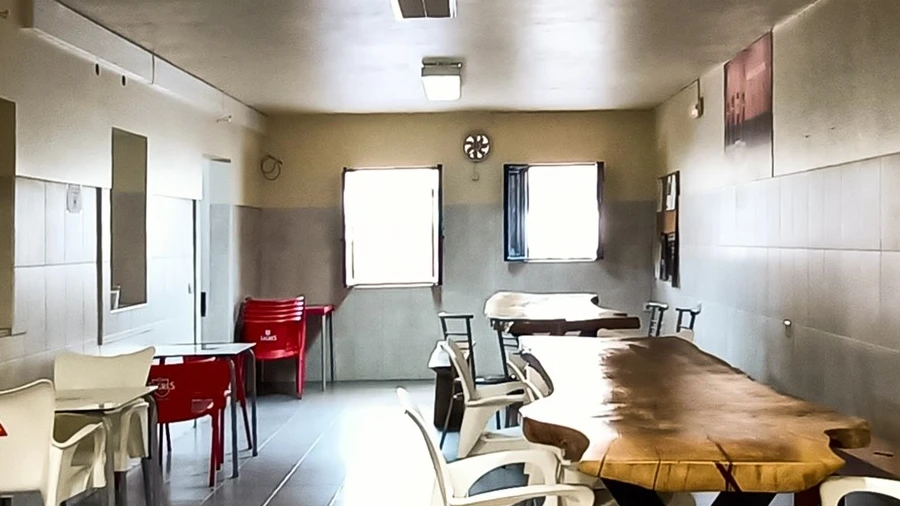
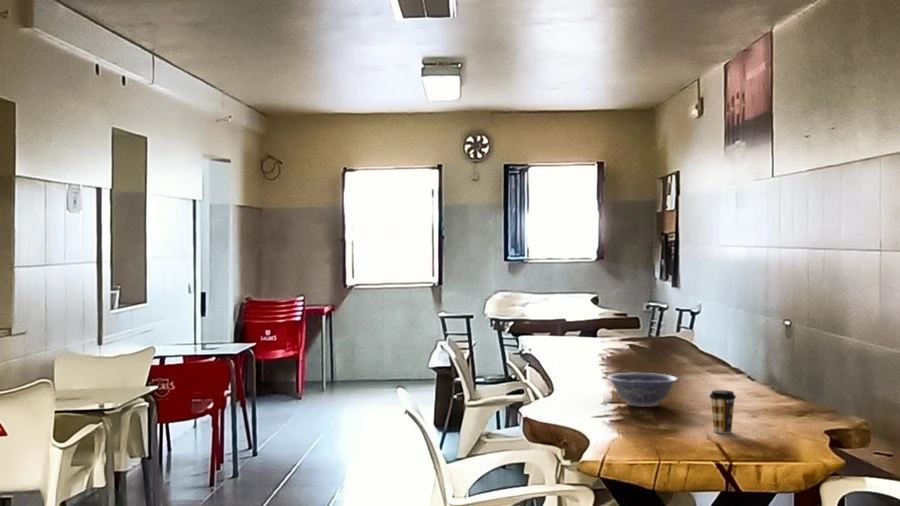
+ decorative bowl (642, 390)
+ coffee cup (722, 411)
